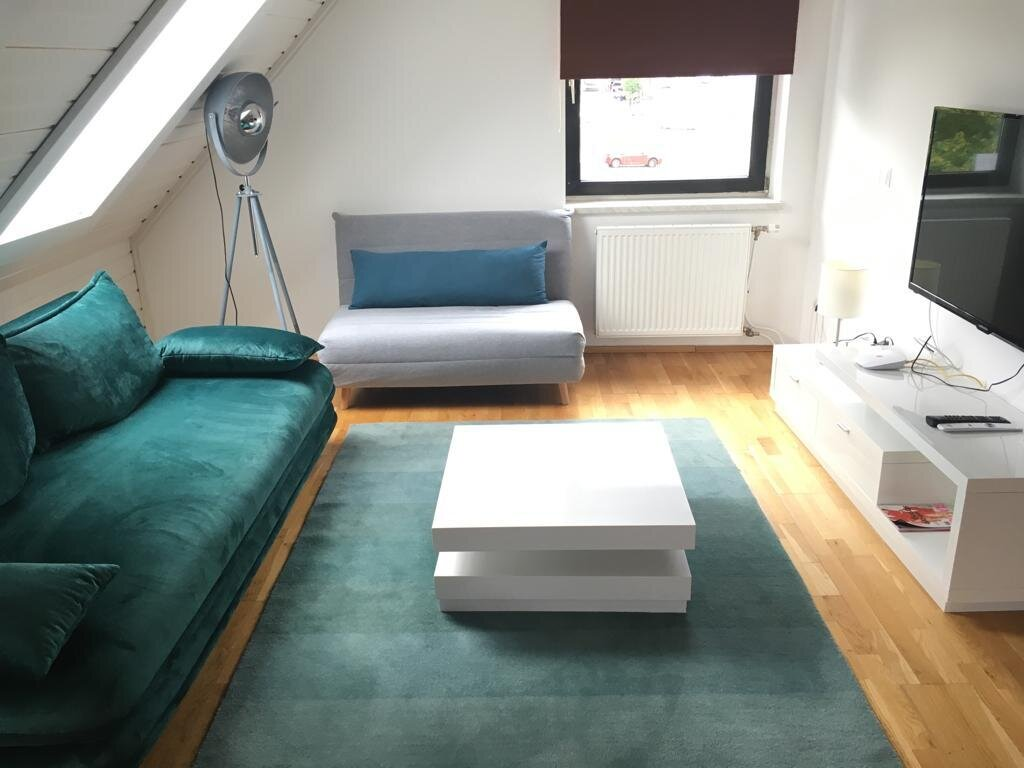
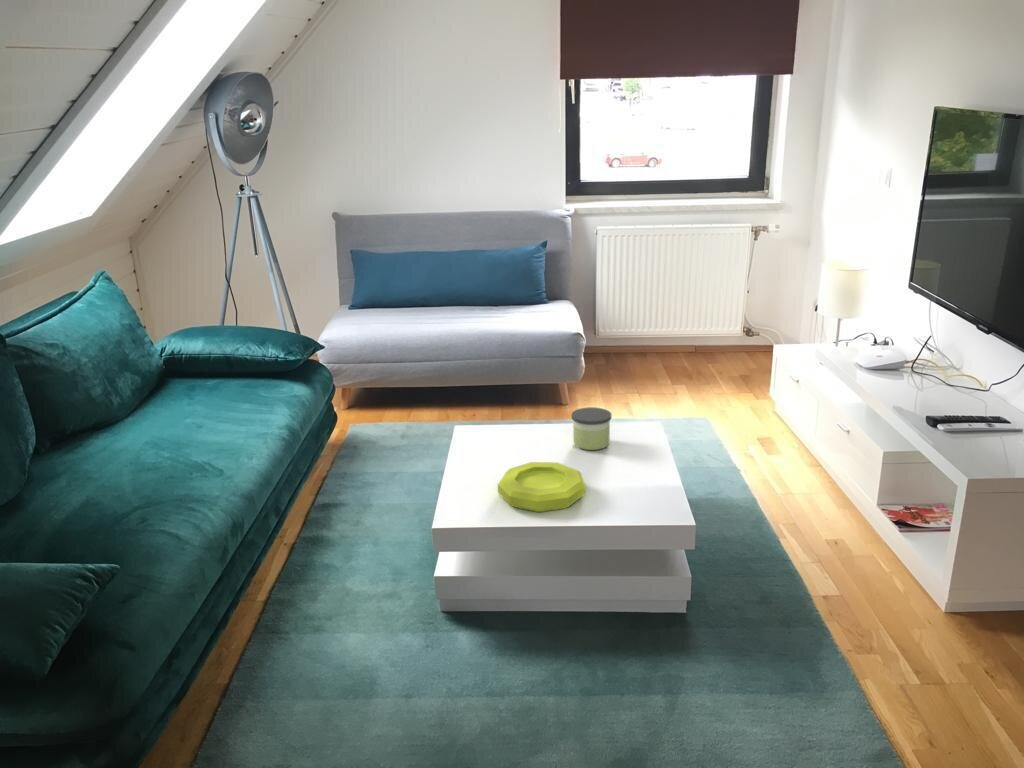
+ candle (591, 429)
+ bowl (541, 485)
